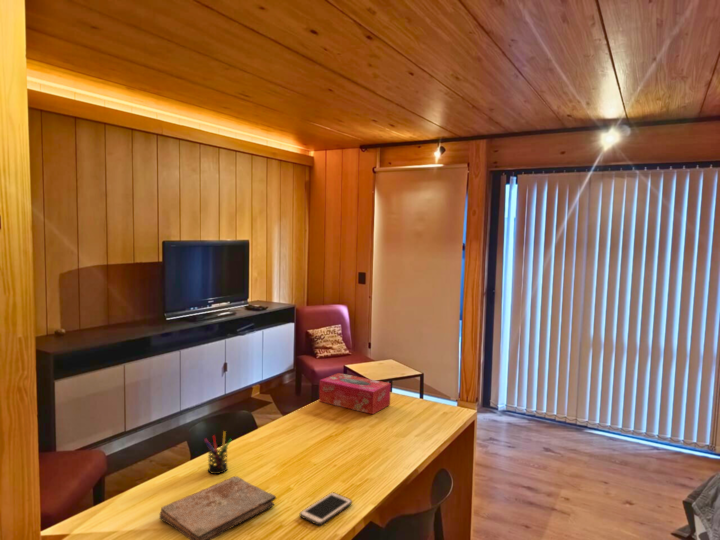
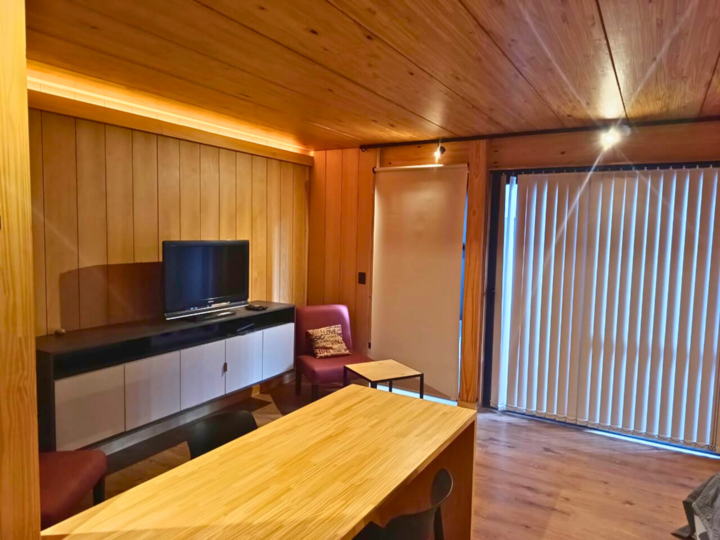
- tissue box (354, 392)
- cell phone (326, 508)
- book (219, 506)
- pen holder (219, 451)
